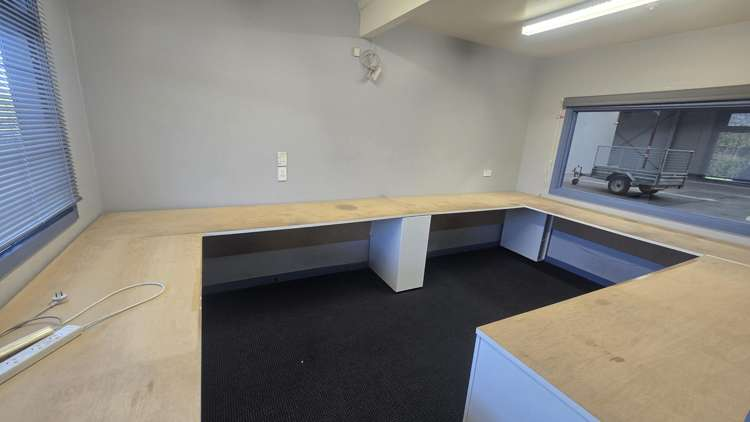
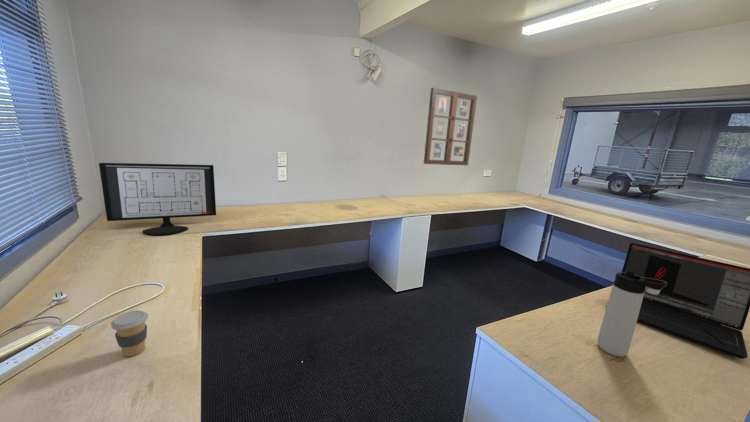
+ laptop (678, 291)
+ computer monitor (162, 198)
+ coffee cup (132, 334)
+ thermos bottle (629, 315)
+ picture frame (450, 129)
